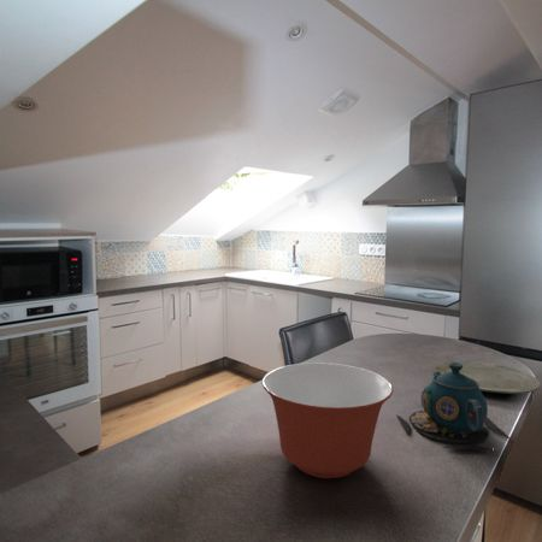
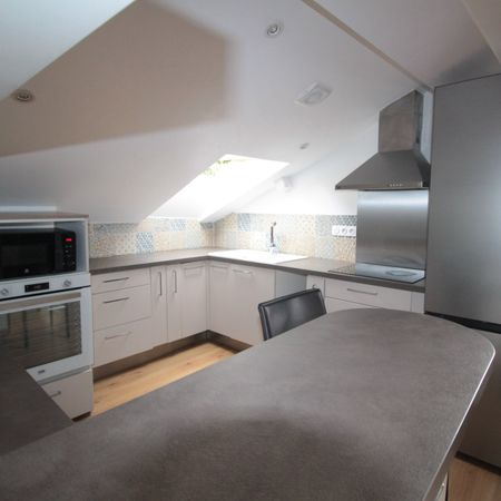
- plate (484, 377)
- mixing bowl (325, 420)
- teapot (450, 395)
